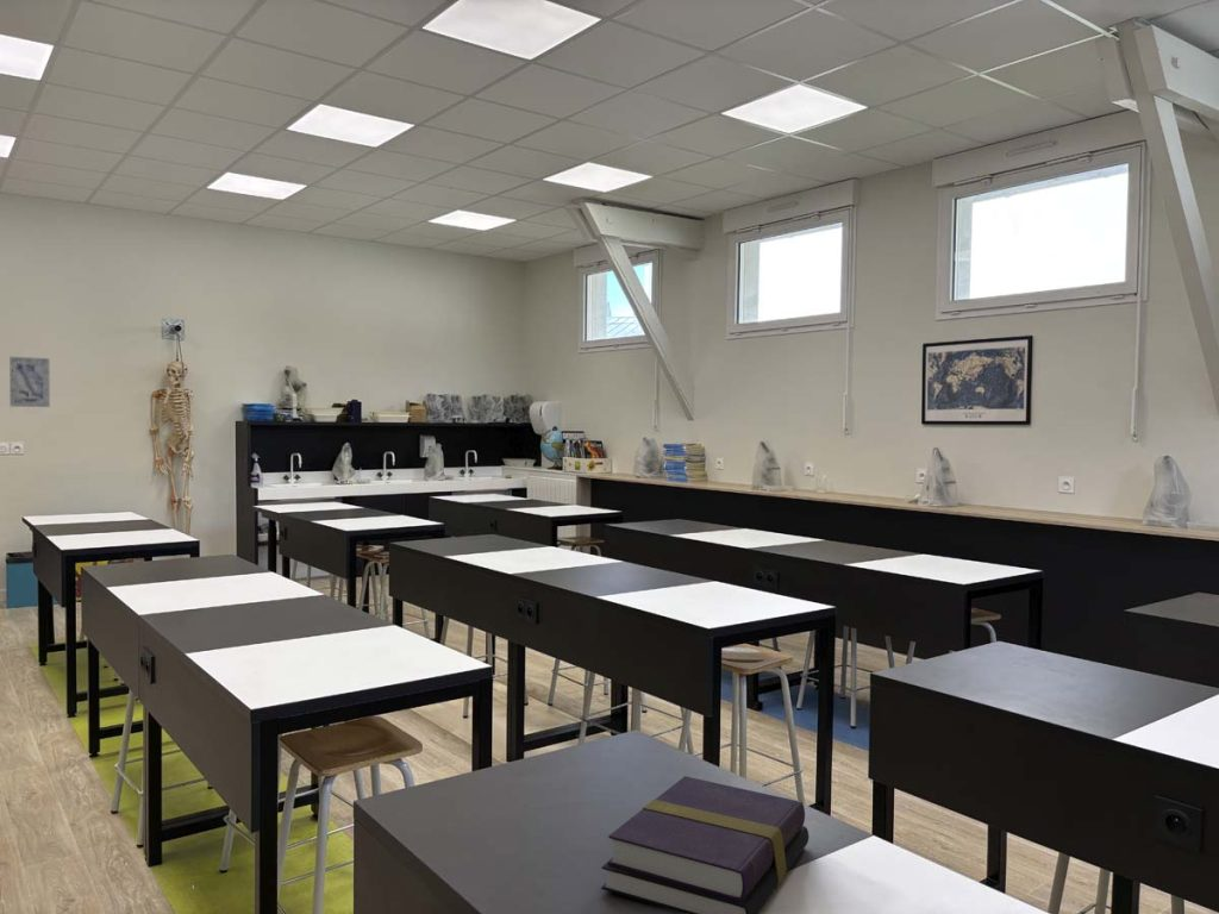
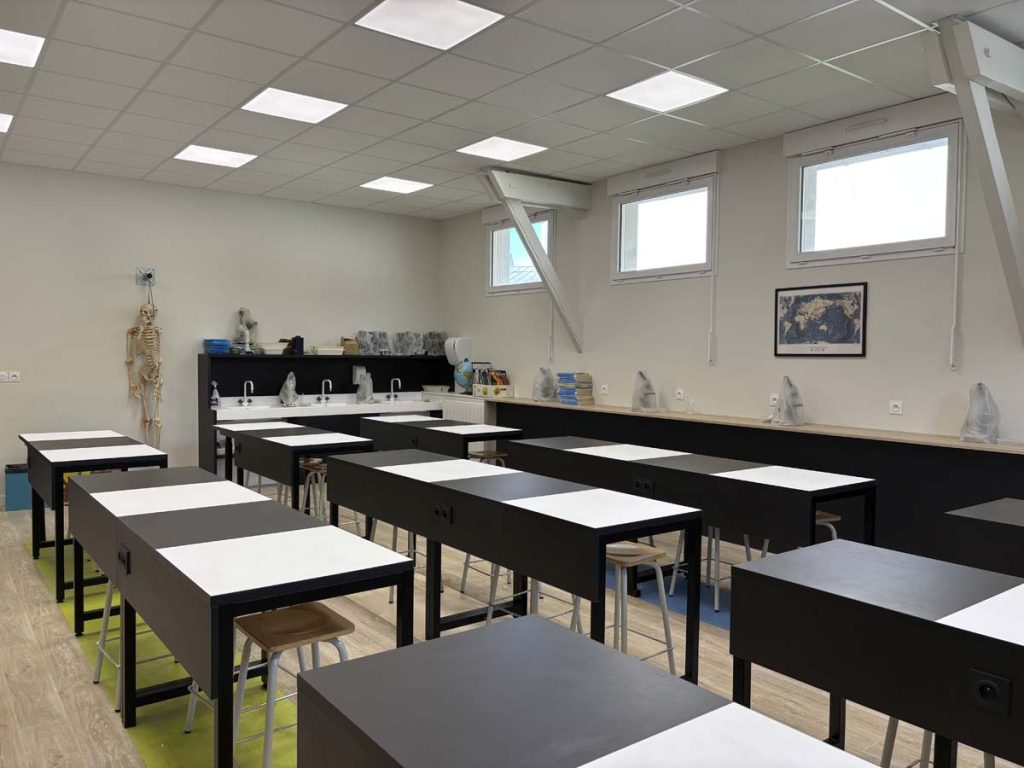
- wall art (30, 382)
- book (709, 843)
